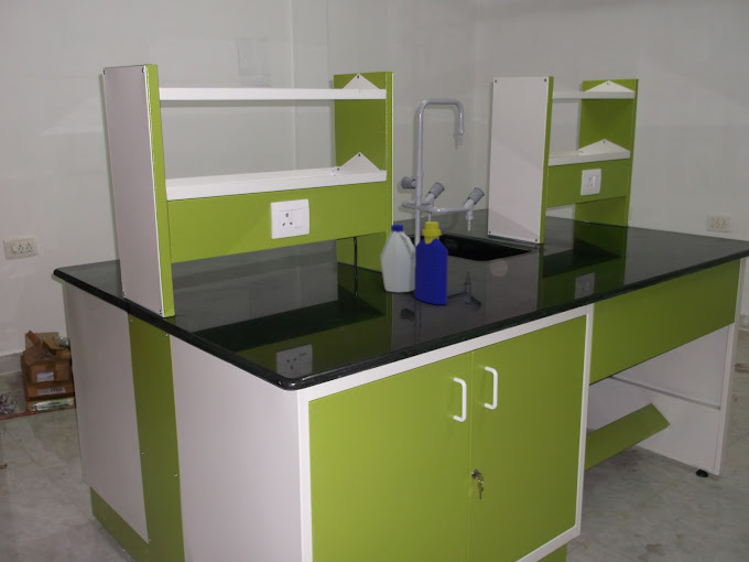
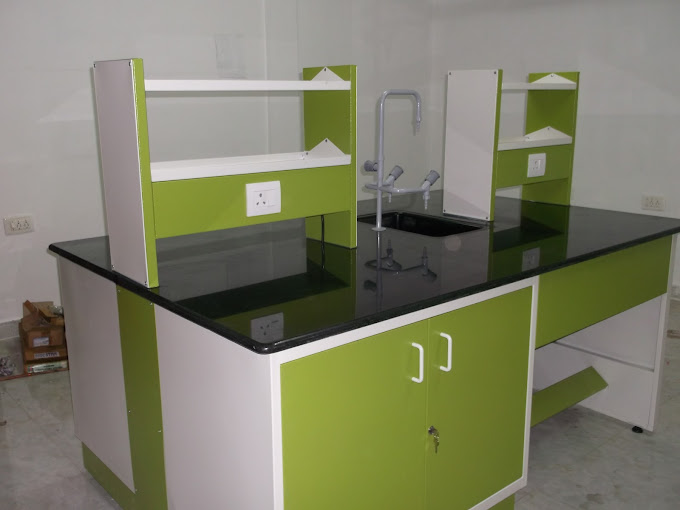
- bottle (416, 257)
